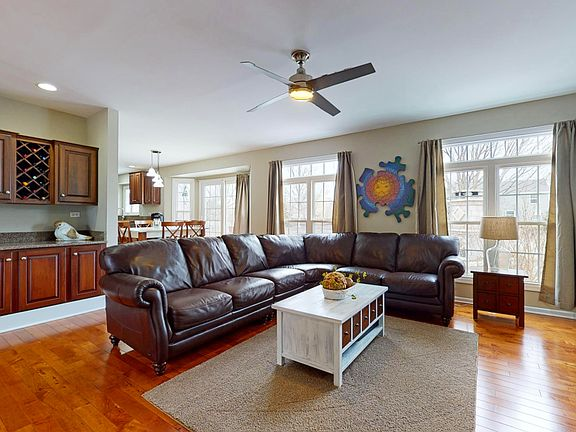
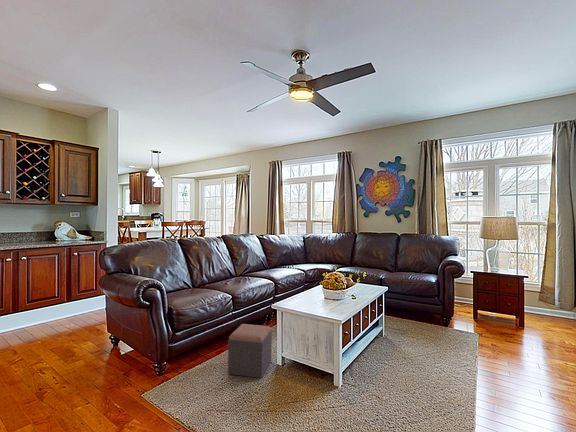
+ footstool (250, 348)
